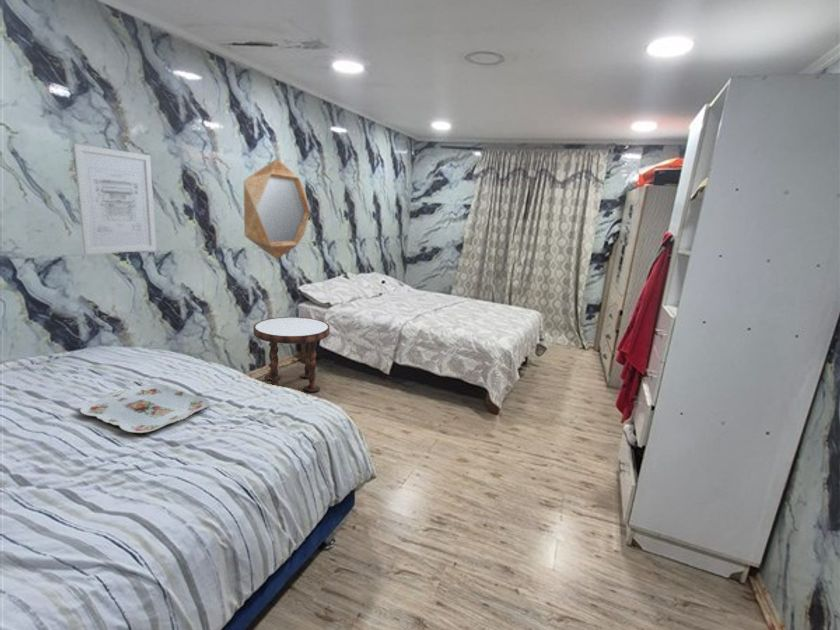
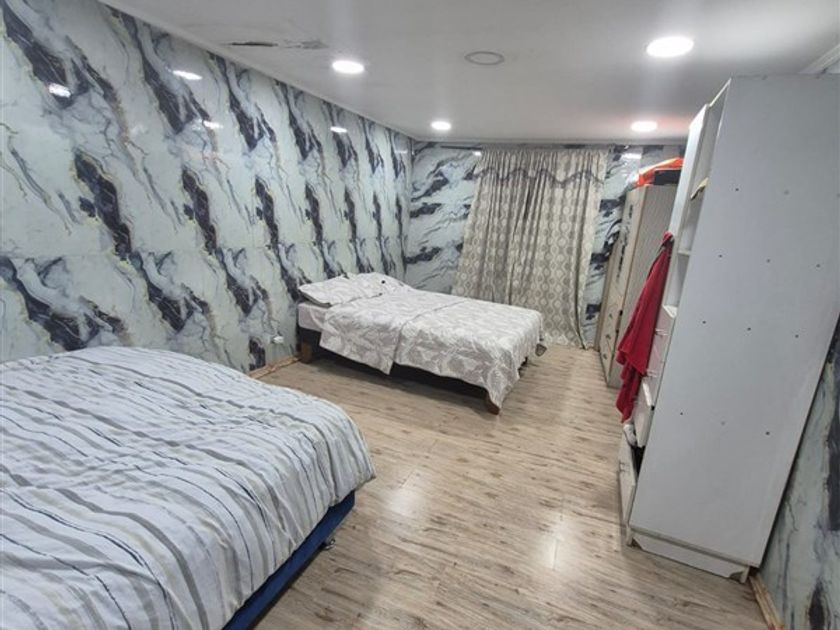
- wall art (118, 202)
- serving tray (147, 406)
- side table (292, 343)
- home mirror (280, 210)
